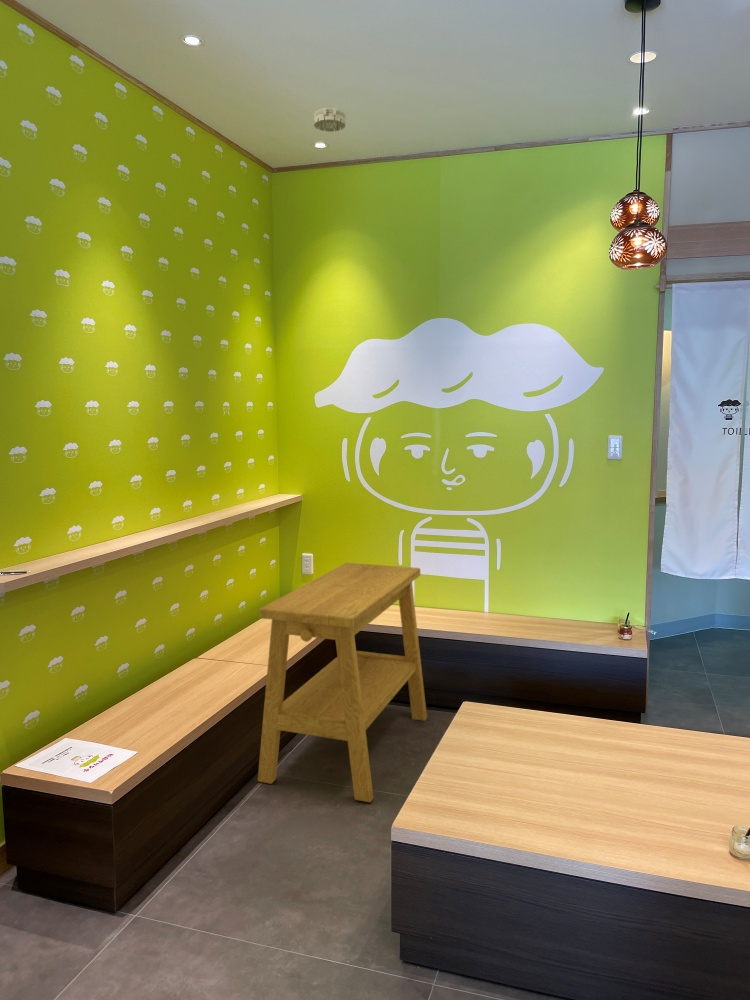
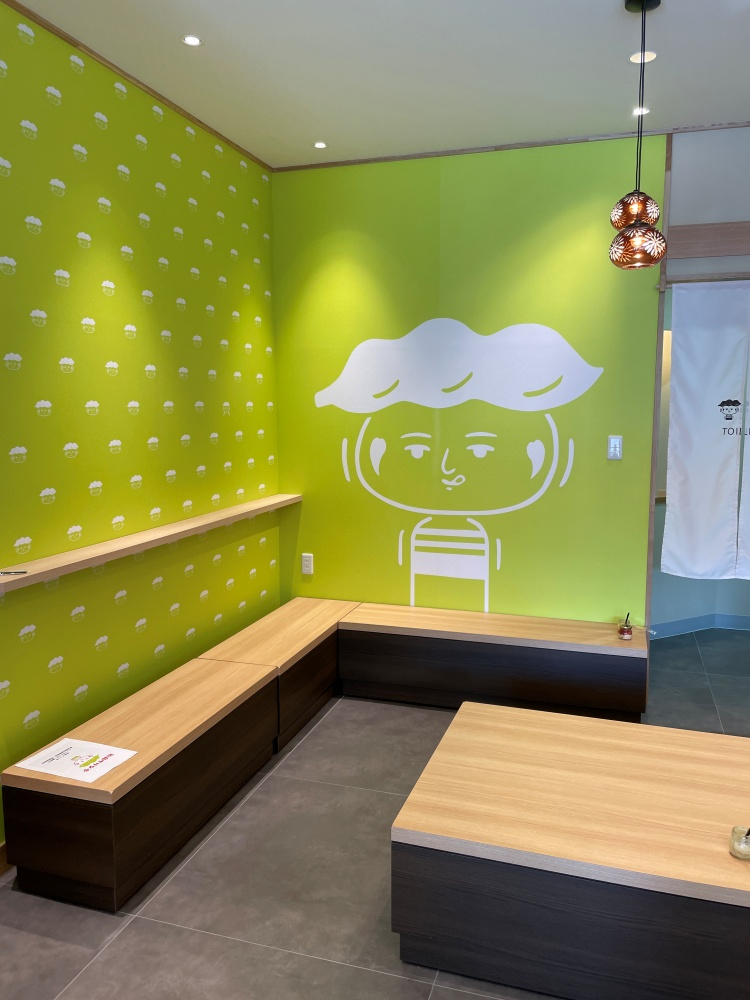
- smoke detector (329, 119)
- side table (349, 667)
